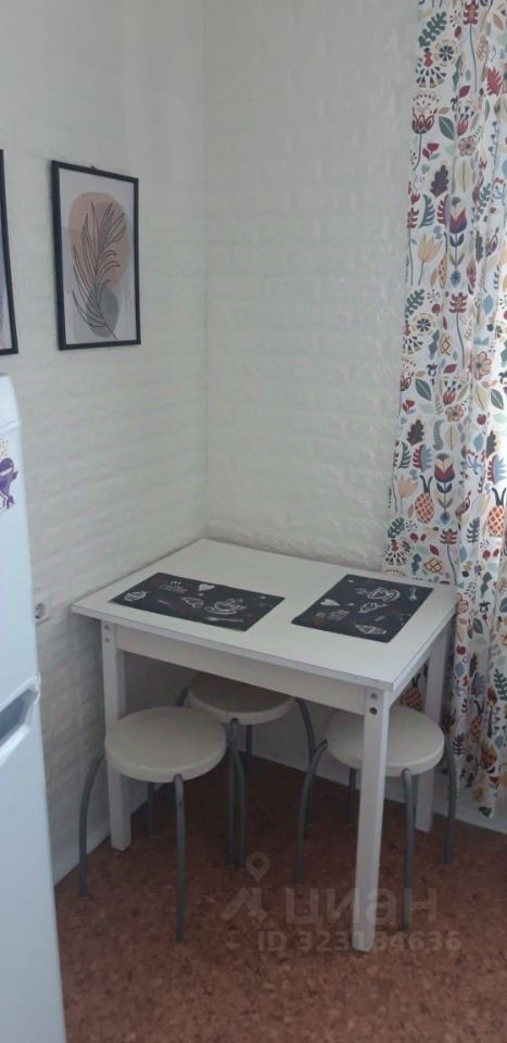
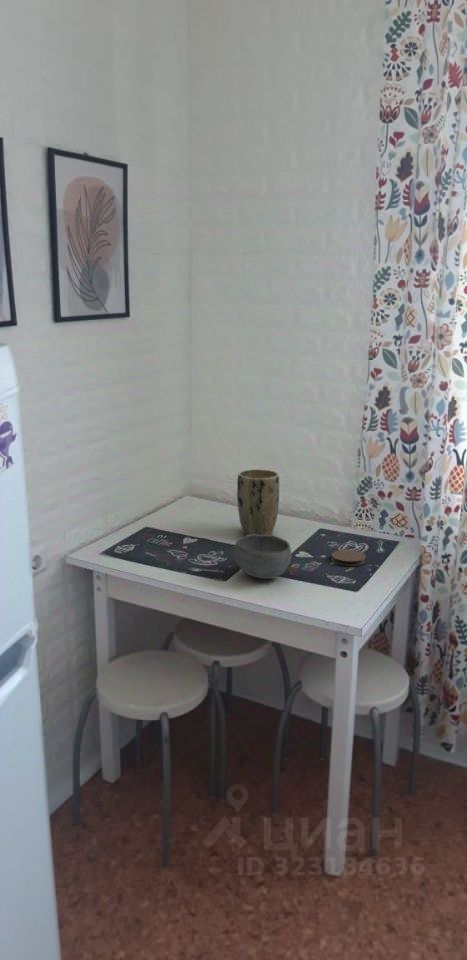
+ plant pot (257, 503)
+ coaster (348, 557)
+ bowl (262, 558)
